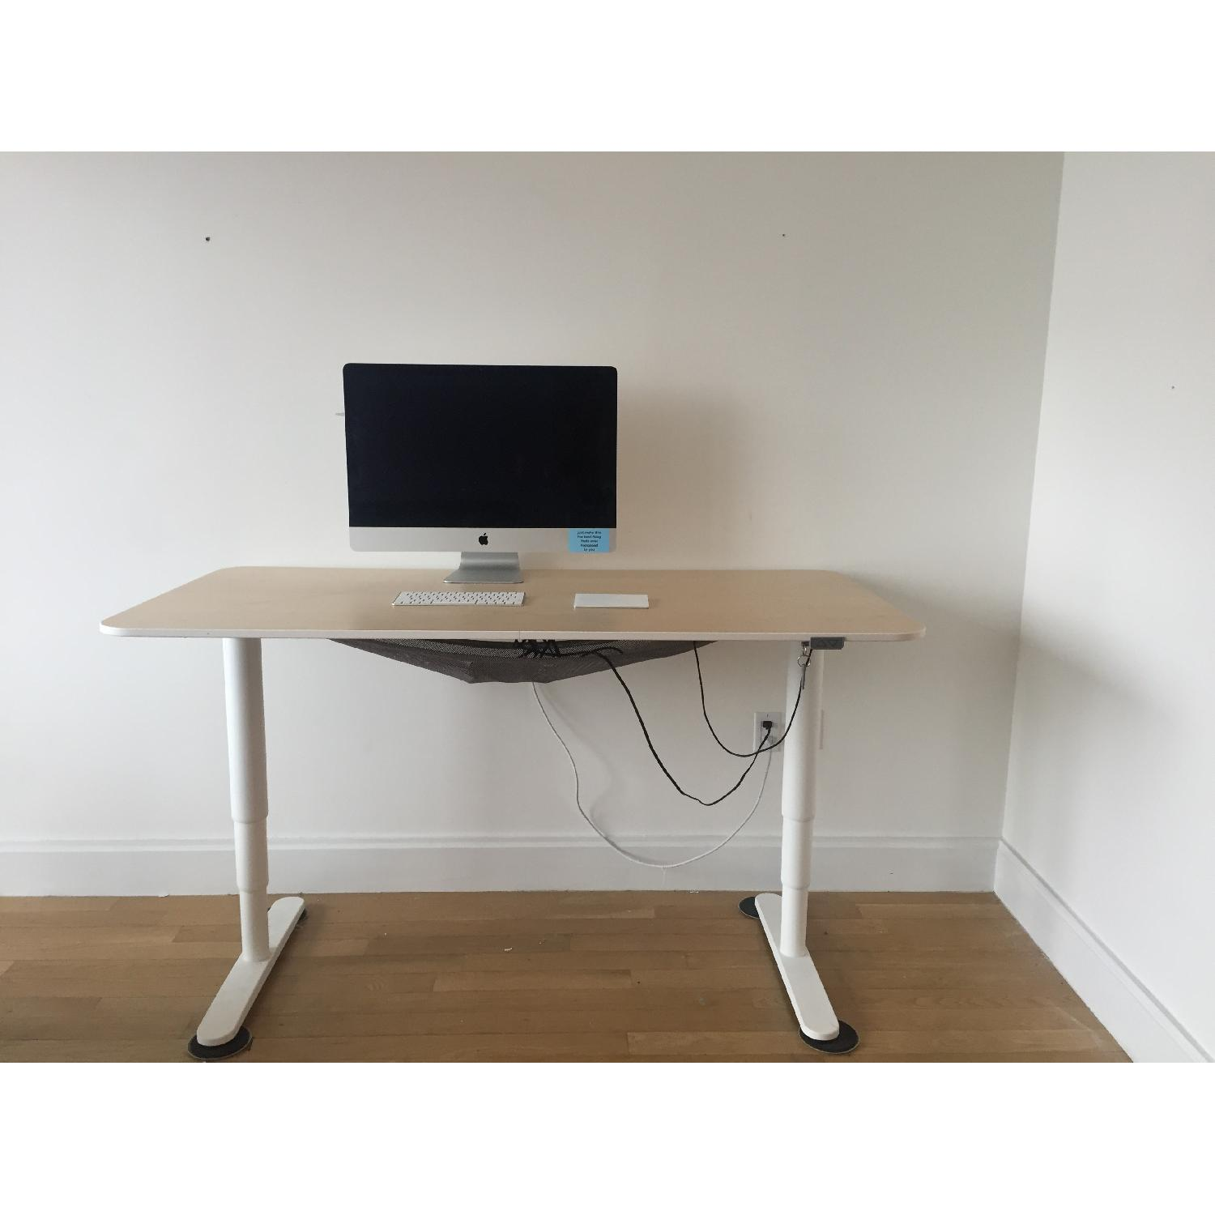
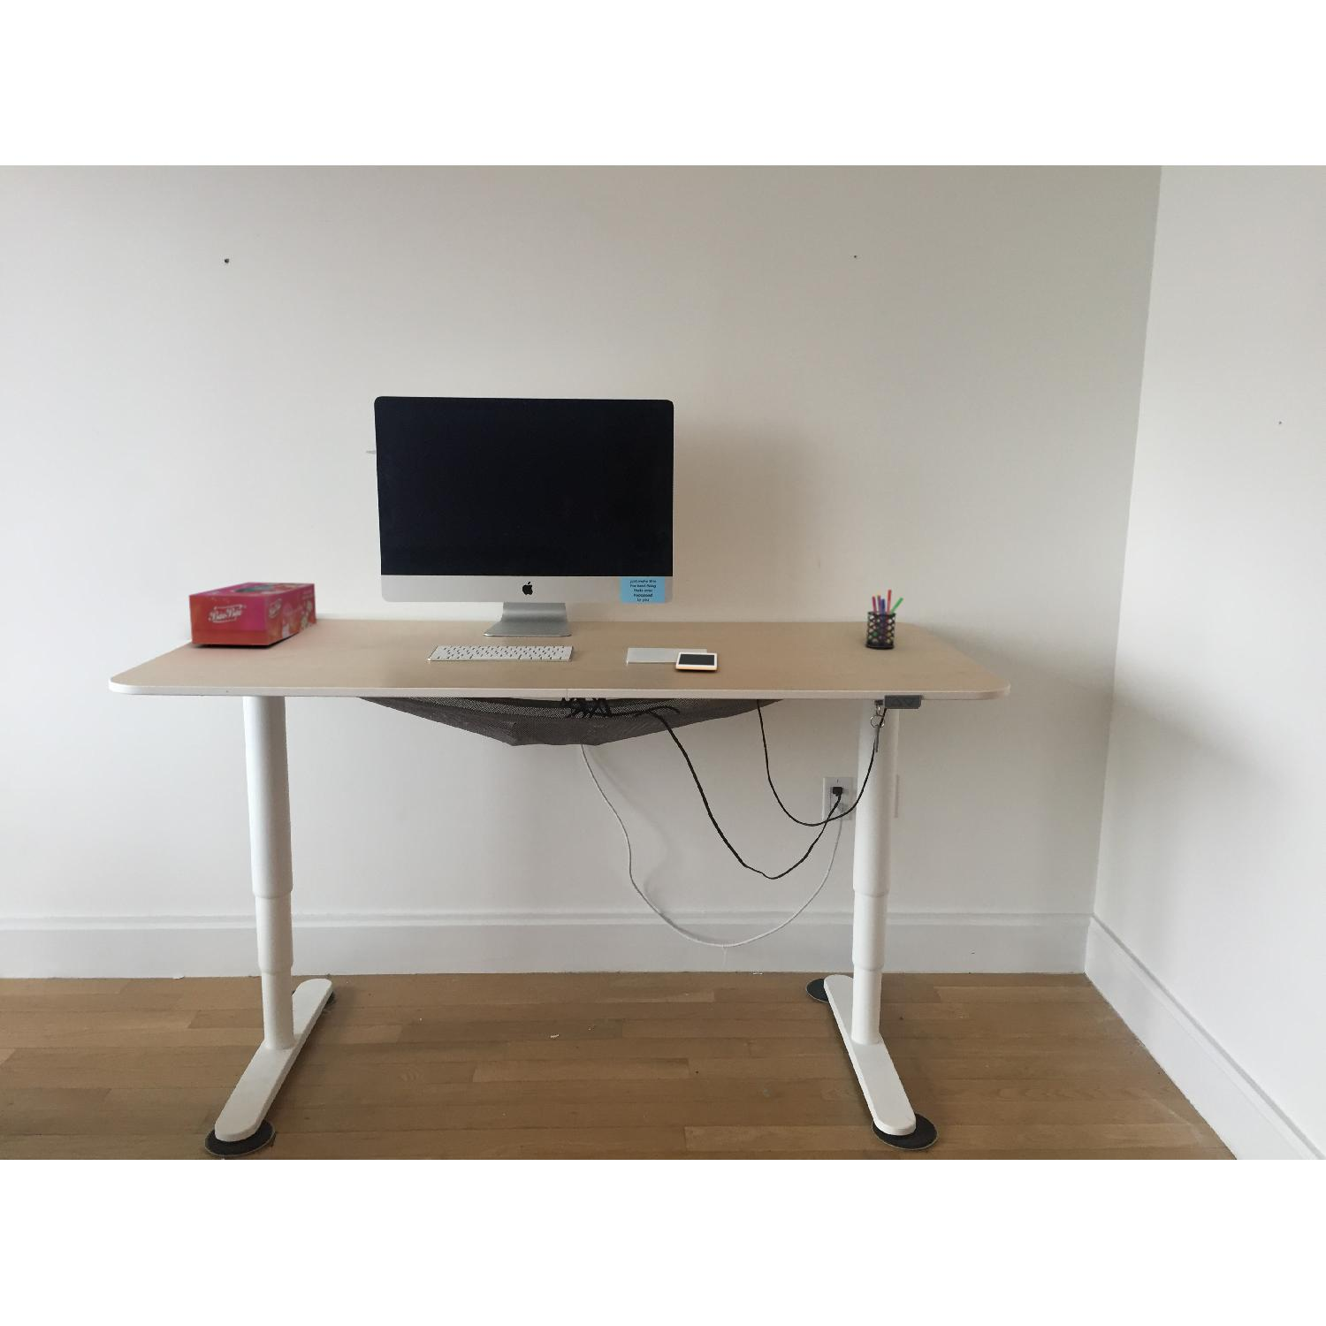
+ pen holder (885, 617)
+ tissue box (257, 611)
+ cell phone (697, 661)
